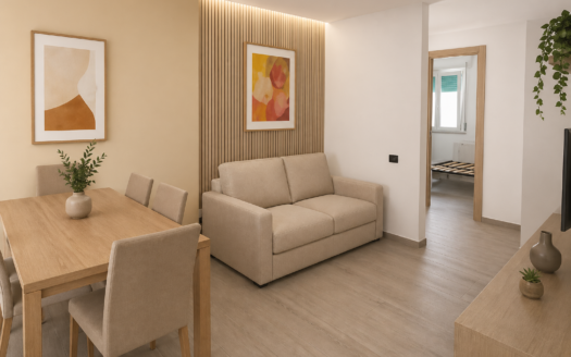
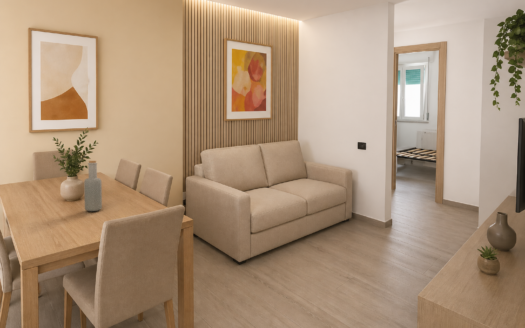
+ bottle (93, 185)
